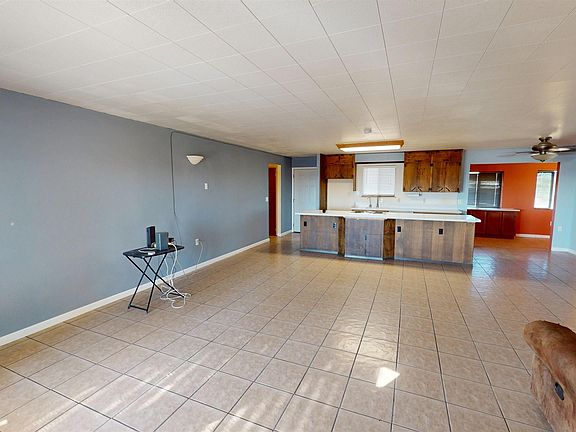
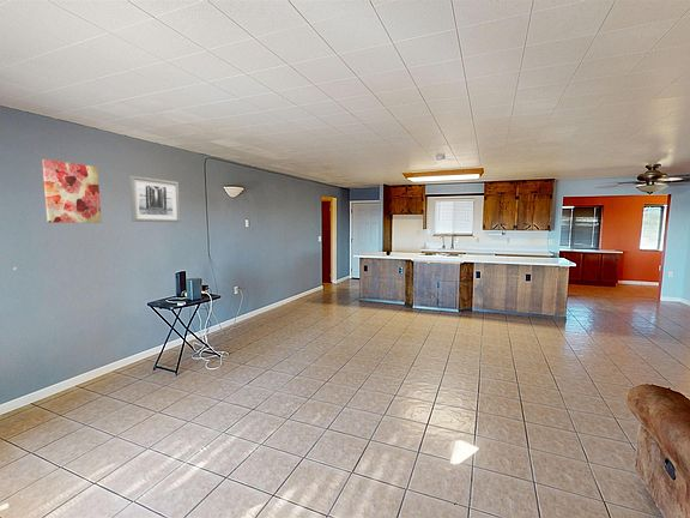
+ wall art (73, 193)
+ wall art (156, 200)
